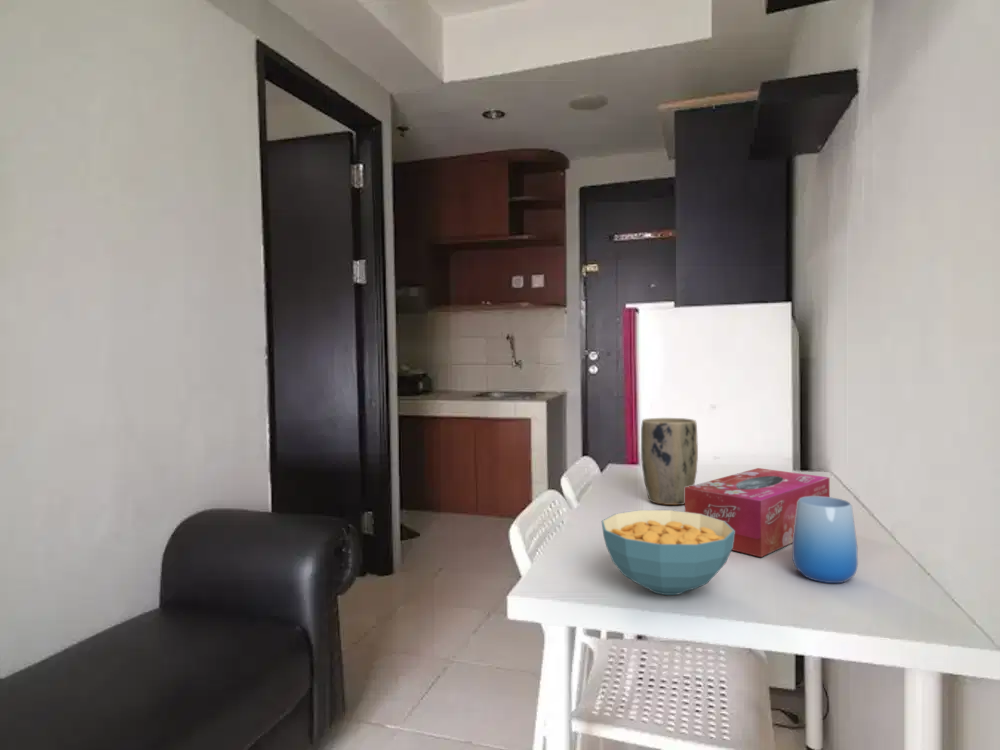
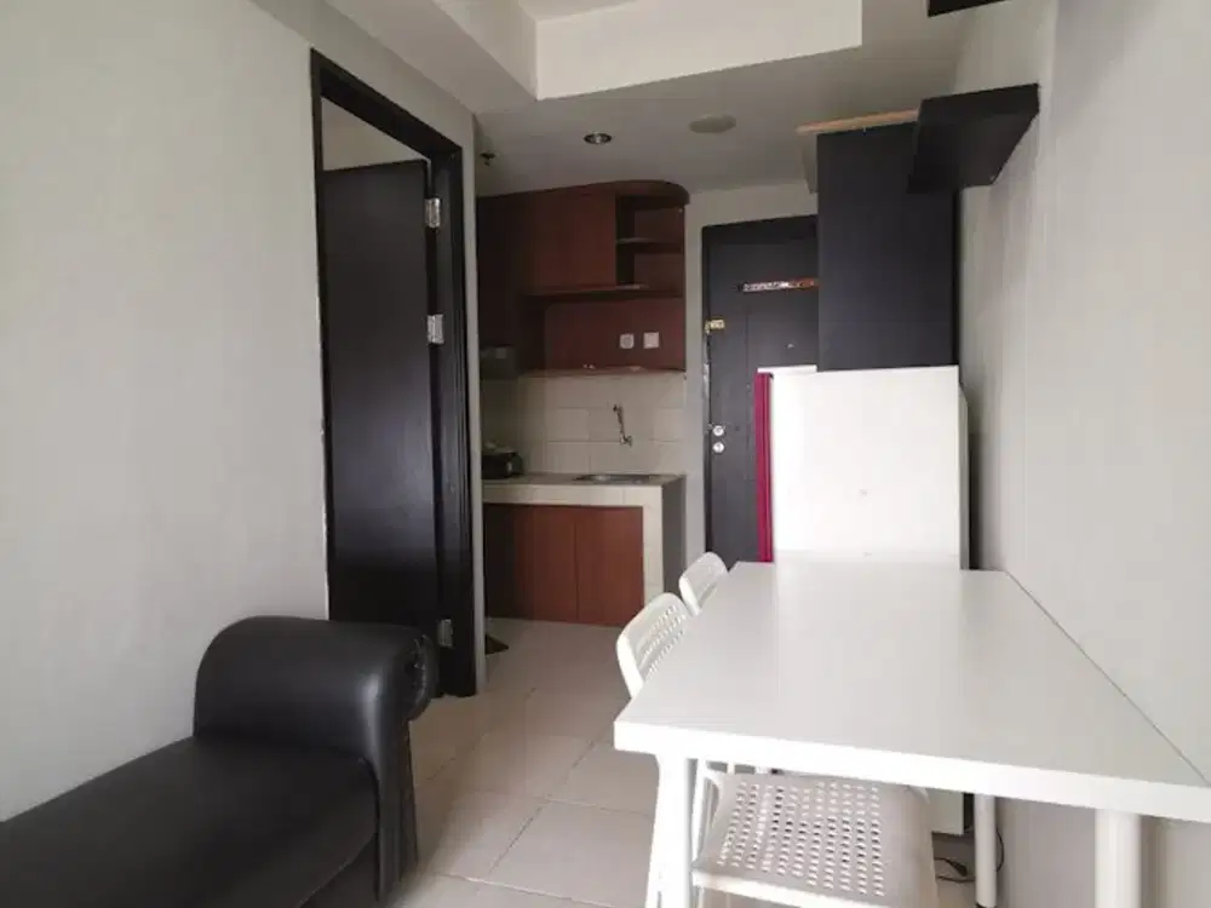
- plant pot (669, 460)
- cup (824, 538)
- cereal bowl (666, 556)
- tissue box (759, 507)
